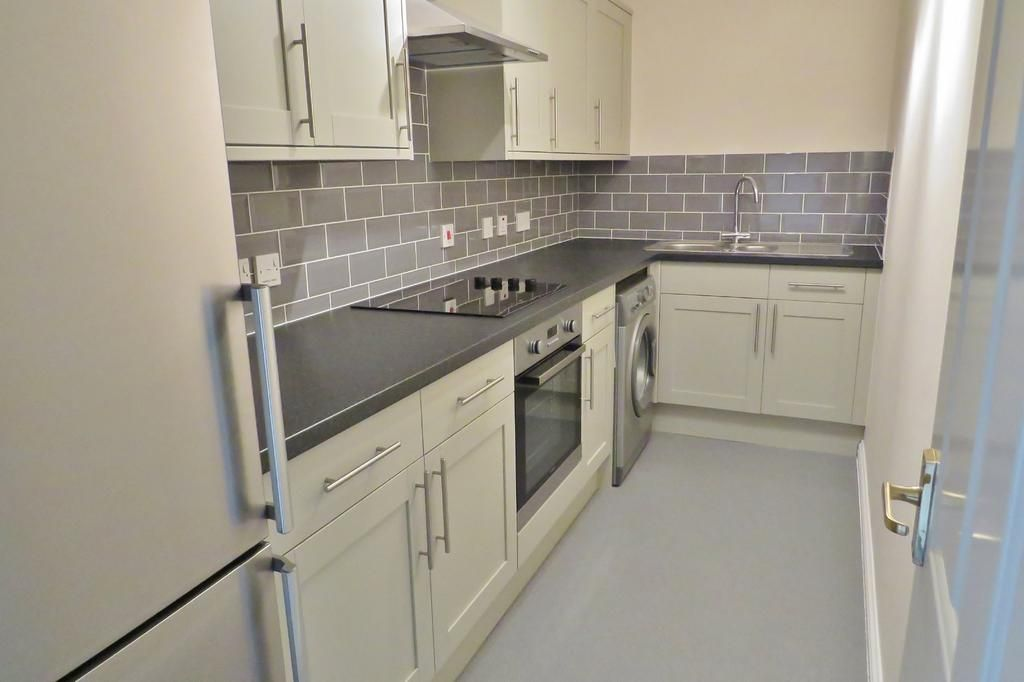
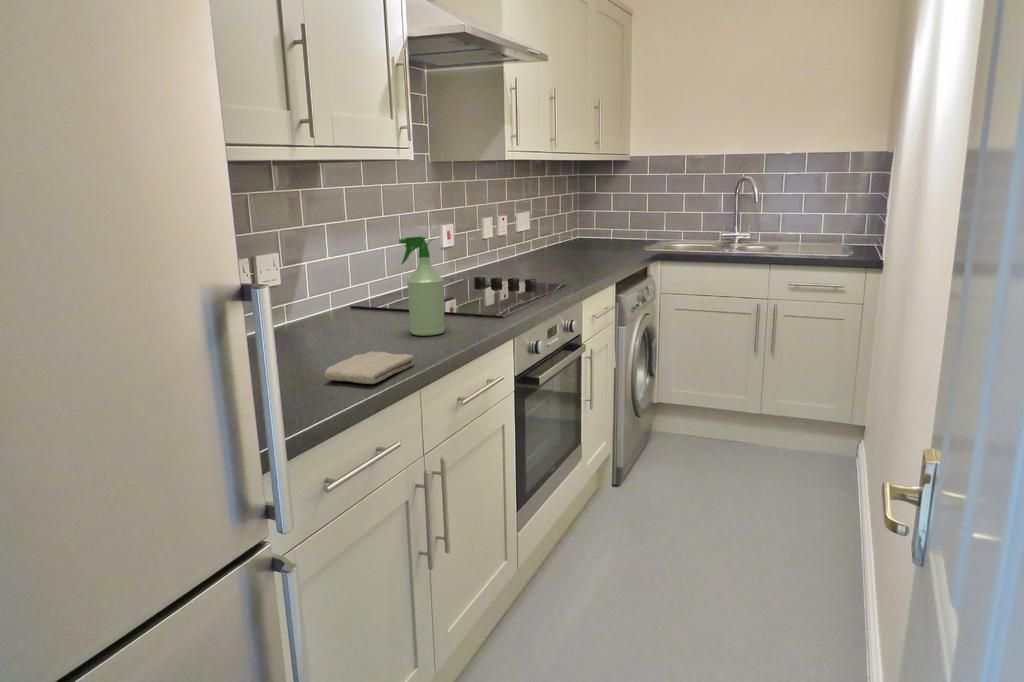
+ washcloth (371, 366)
+ spray bottle (425, 285)
